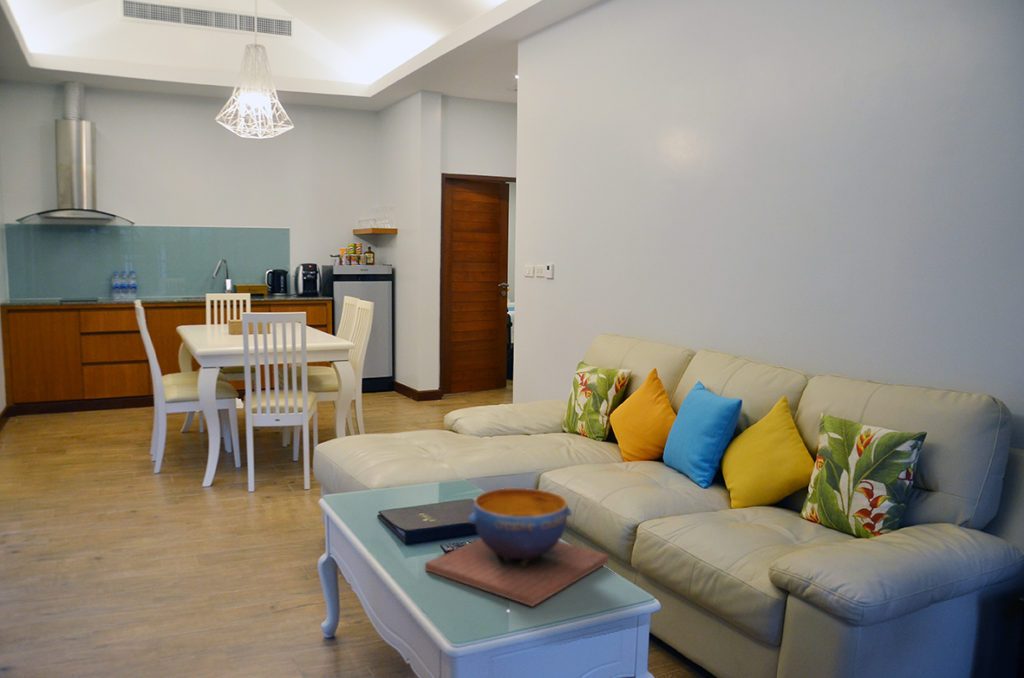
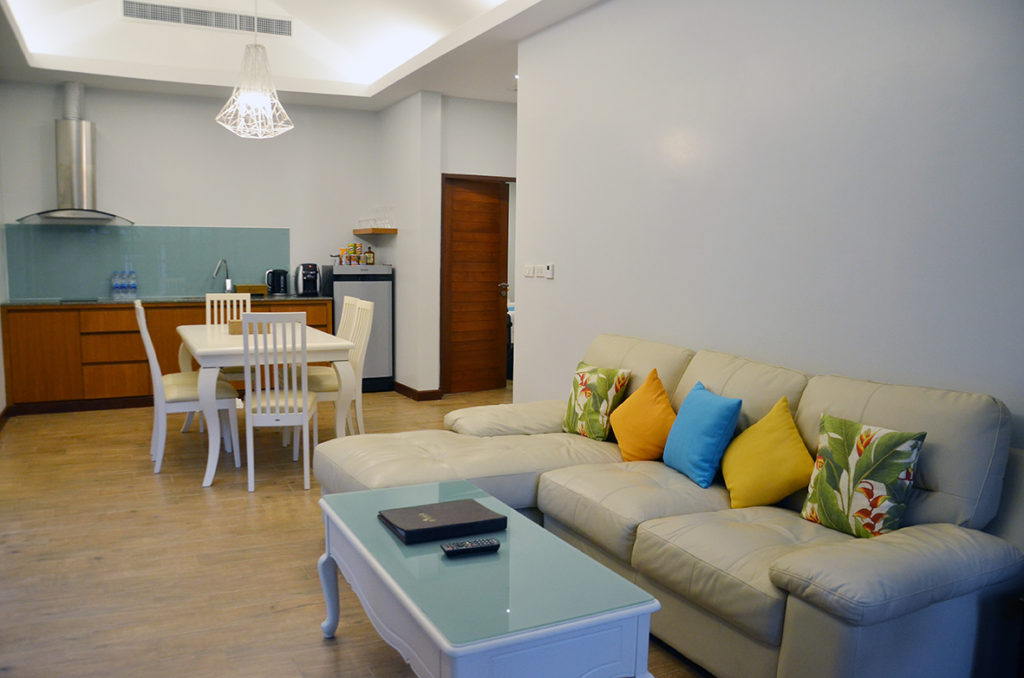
- decorative bowl (519, 533)
